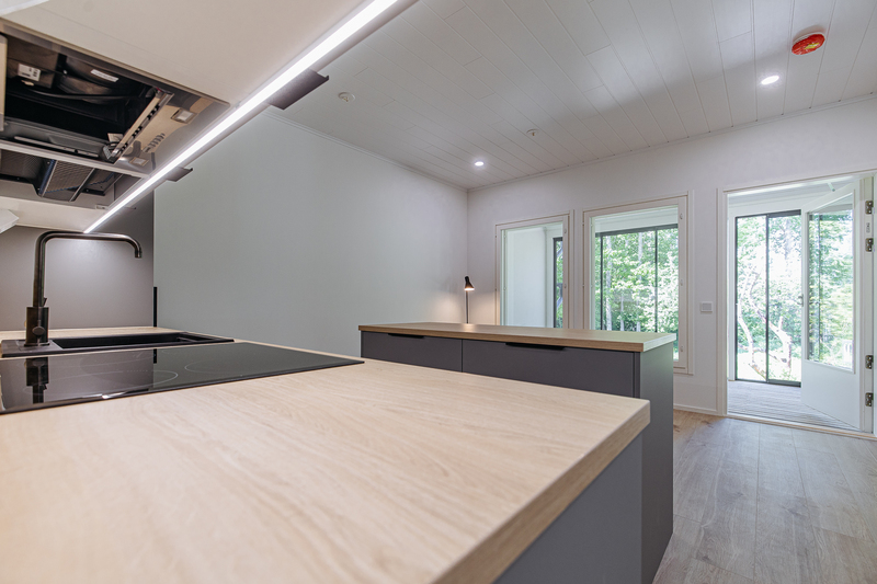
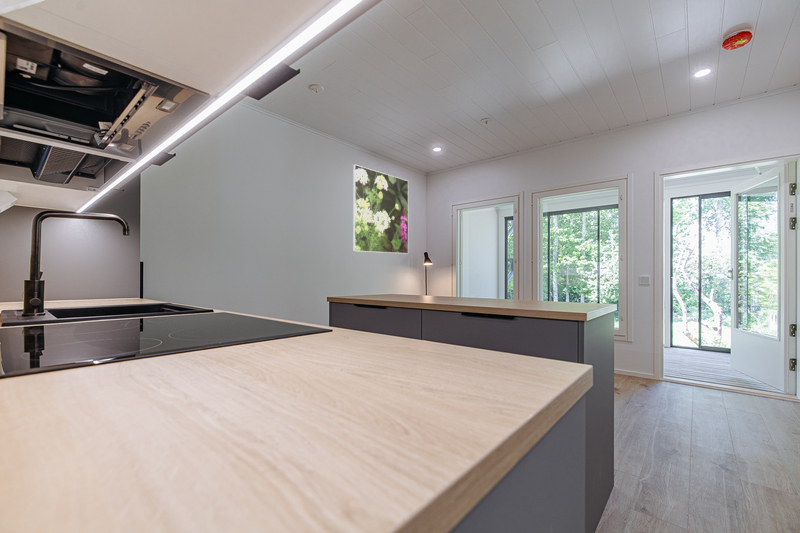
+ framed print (382, 212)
